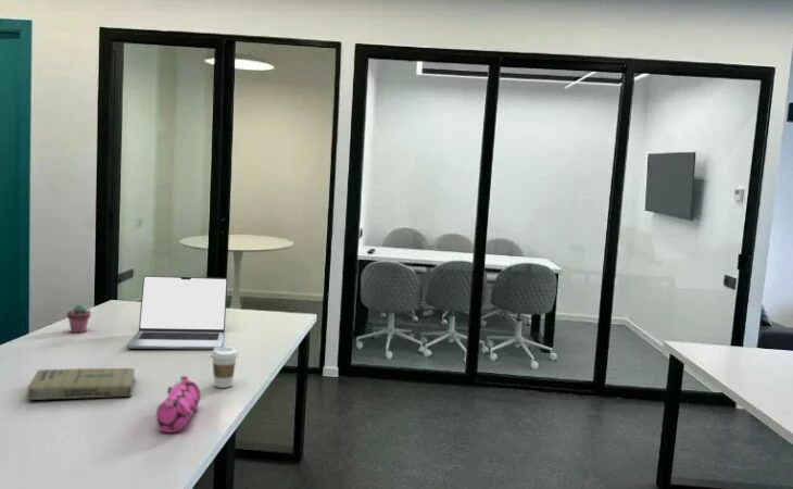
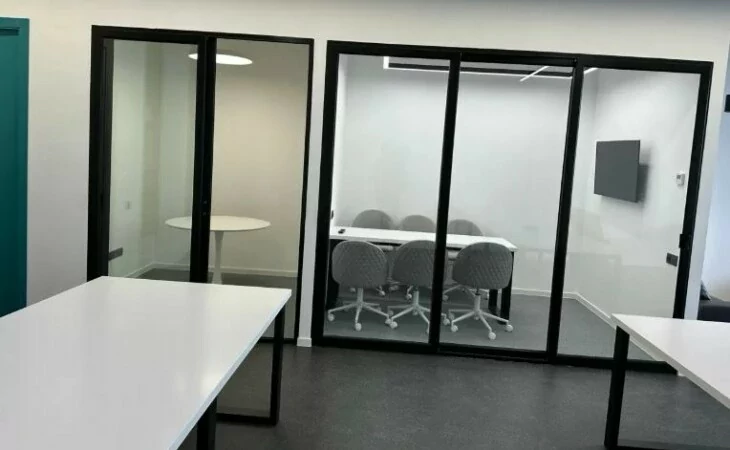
- book (84, 383)
- coffee cup (224, 367)
- laptop (180, 311)
- potted succulent (78, 317)
- pencil case (178, 403)
